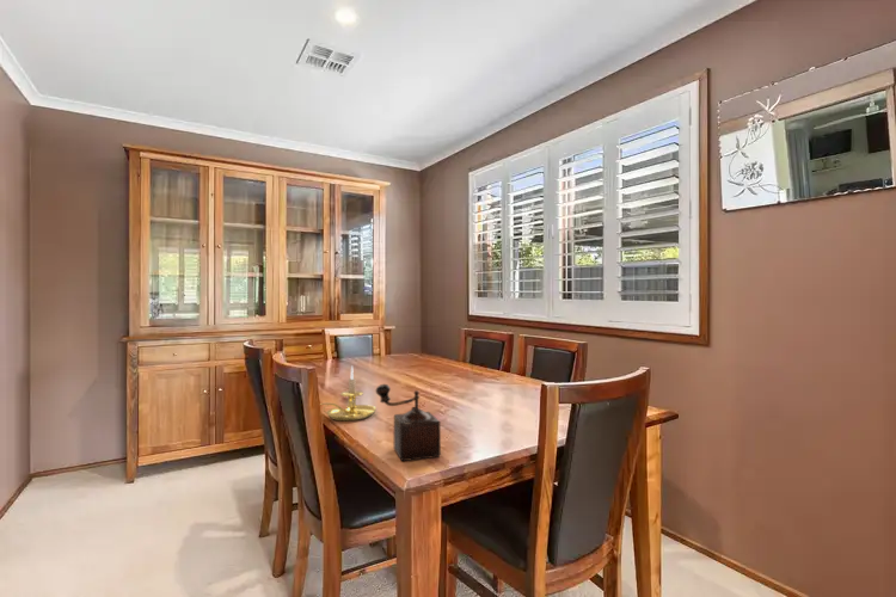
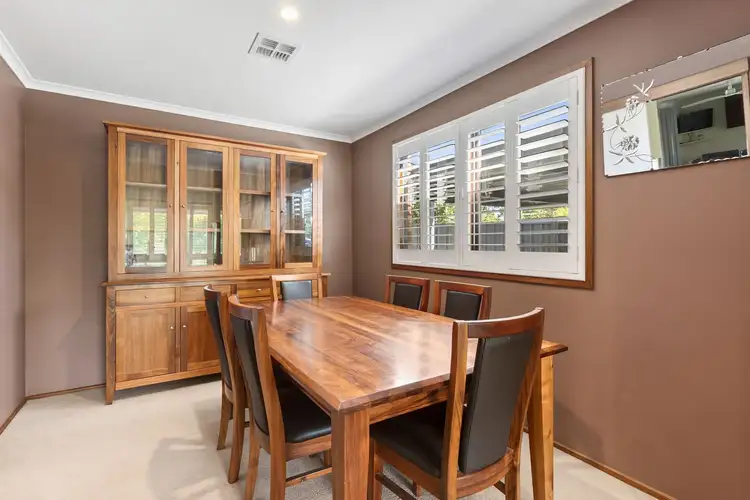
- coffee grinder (406, 419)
- candle holder (348, 390)
